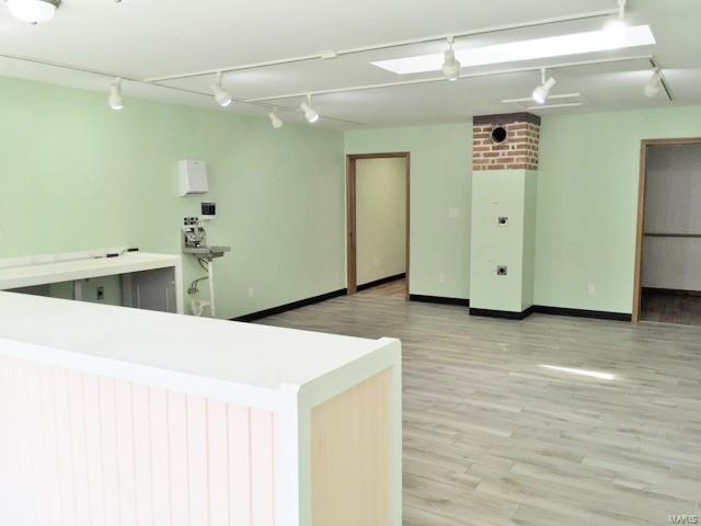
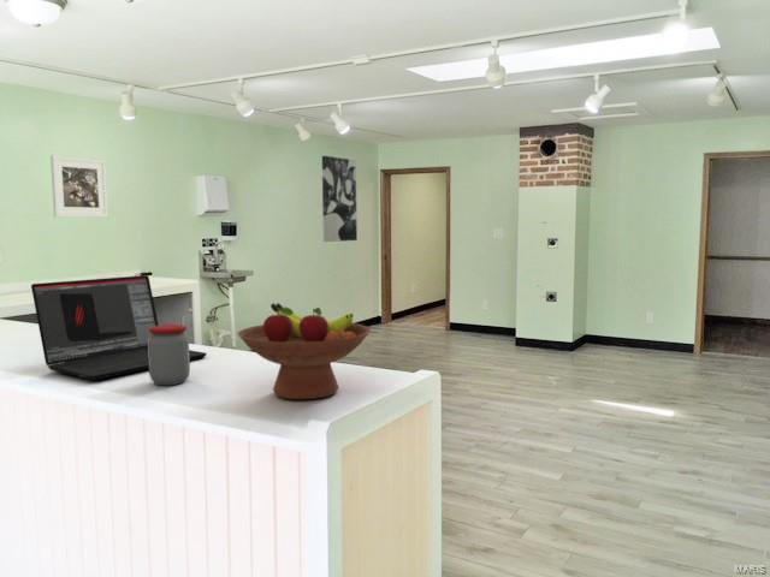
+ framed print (79, 188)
+ wall art (339, 200)
+ fruit bowl (304, 349)
+ jar (168, 353)
+ laptop (122, 322)
